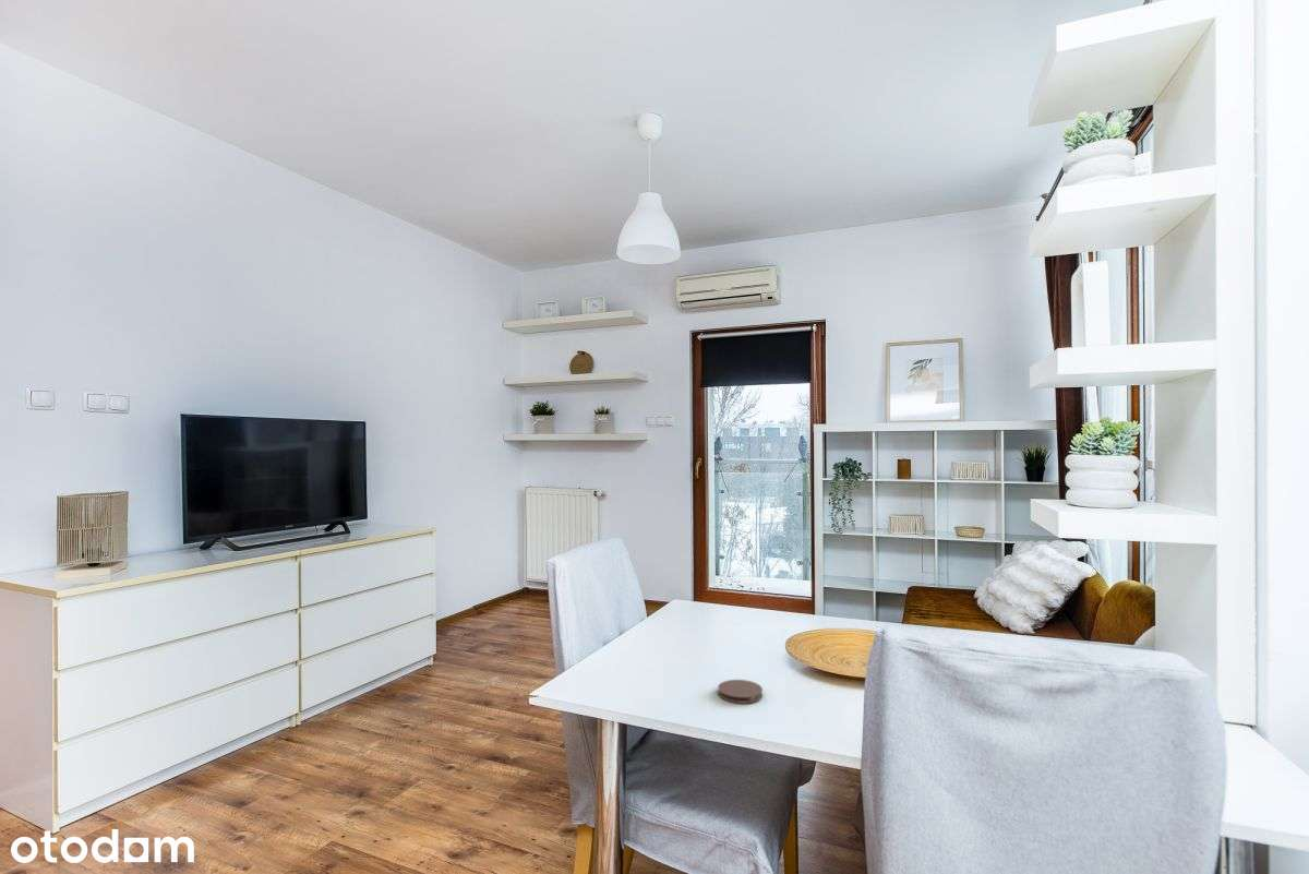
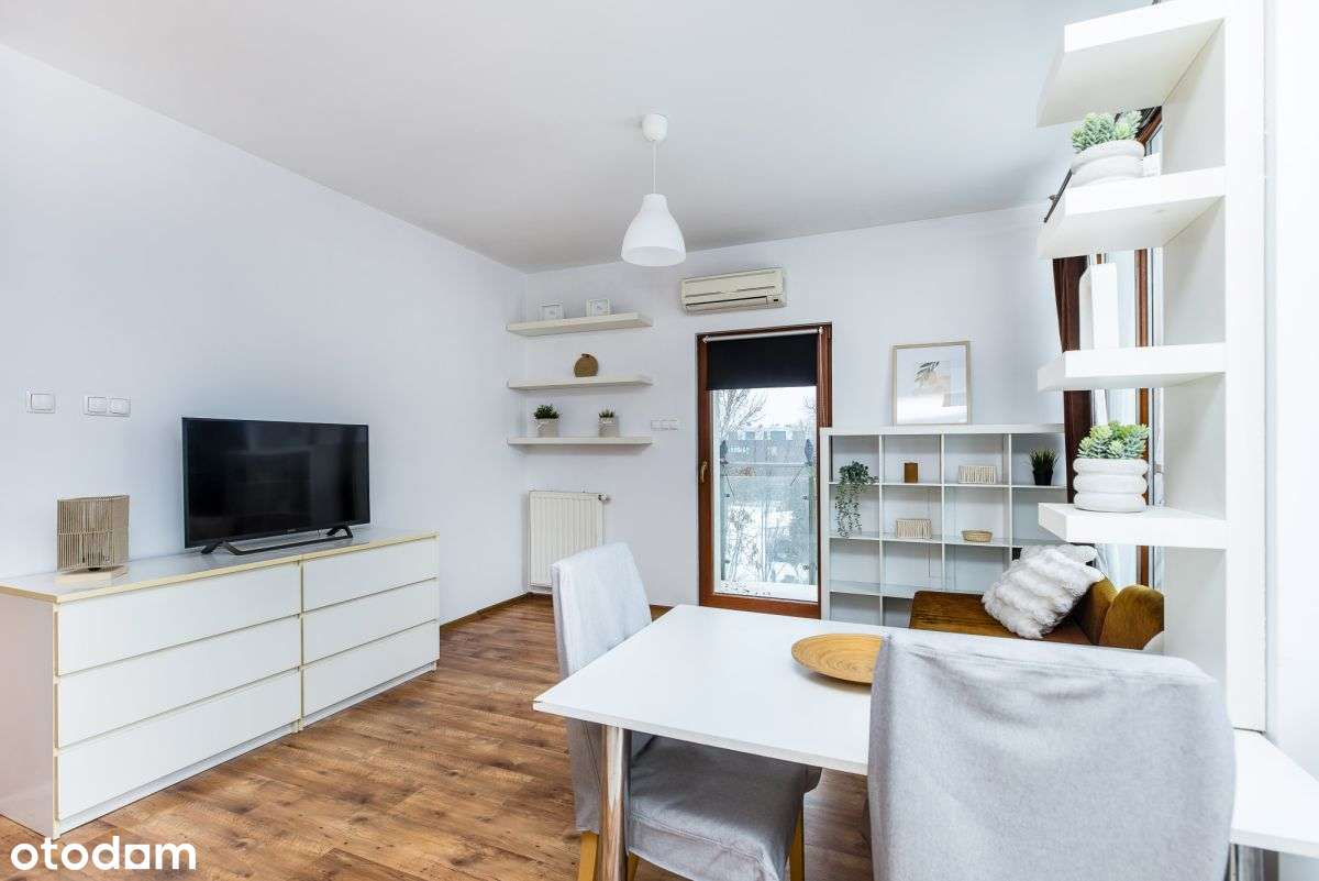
- coaster (740, 691)
